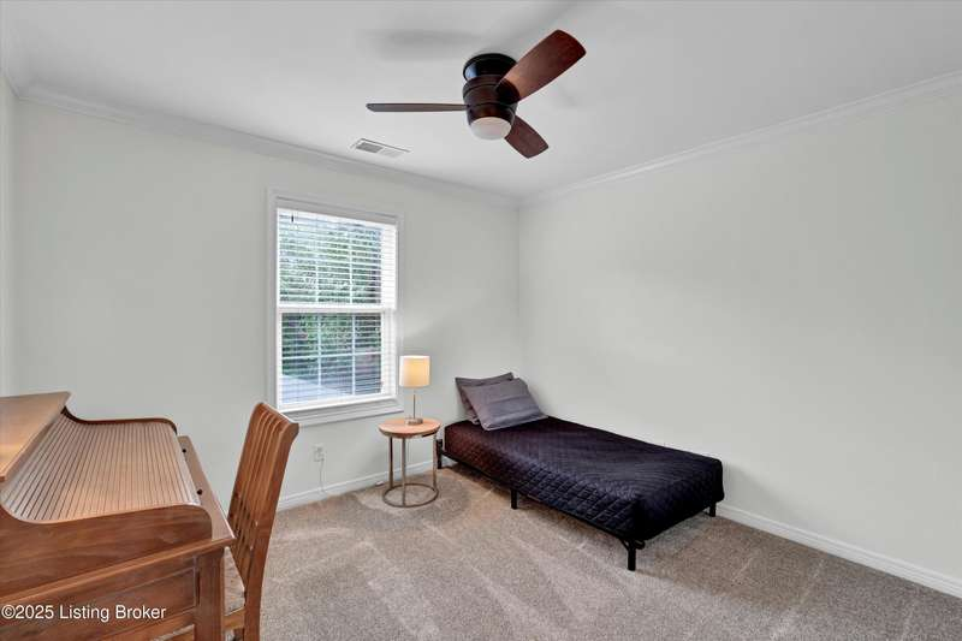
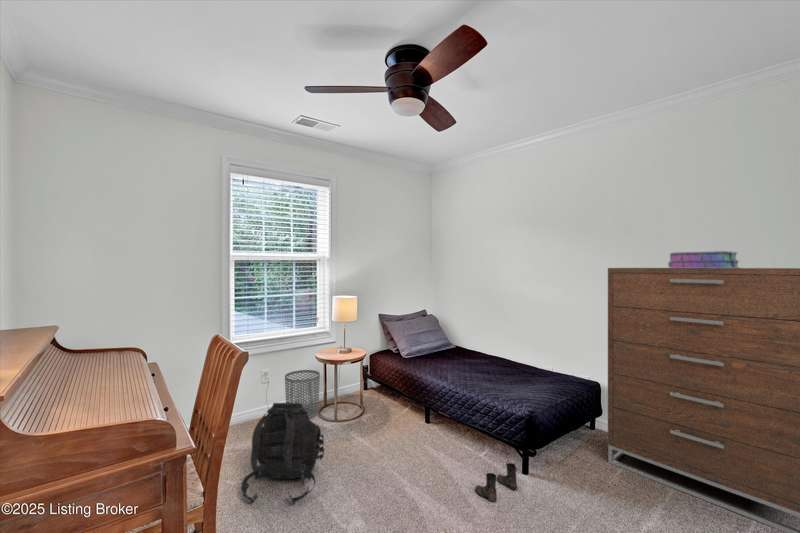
+ backpack (285, 441)
+ dresser (707, 375)
+ waste bin (302, 394)
+ boots (495, 478)
+ stack of books (703, 259)
